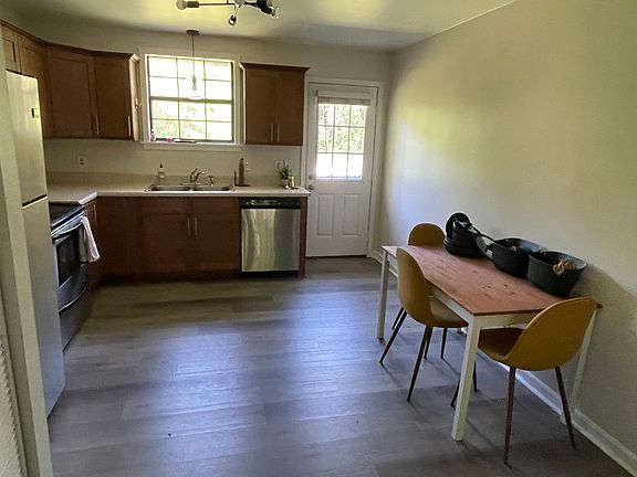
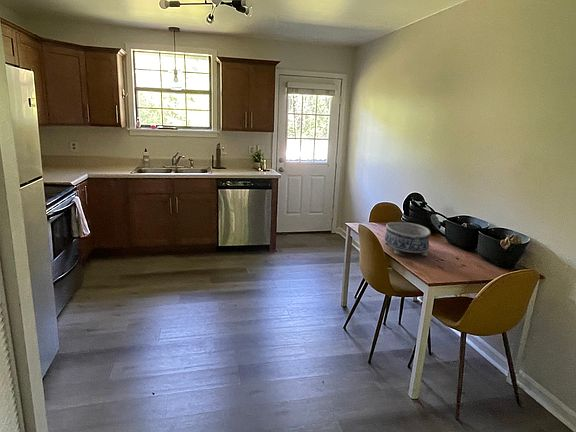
+ decorative bowl (406, 238)
